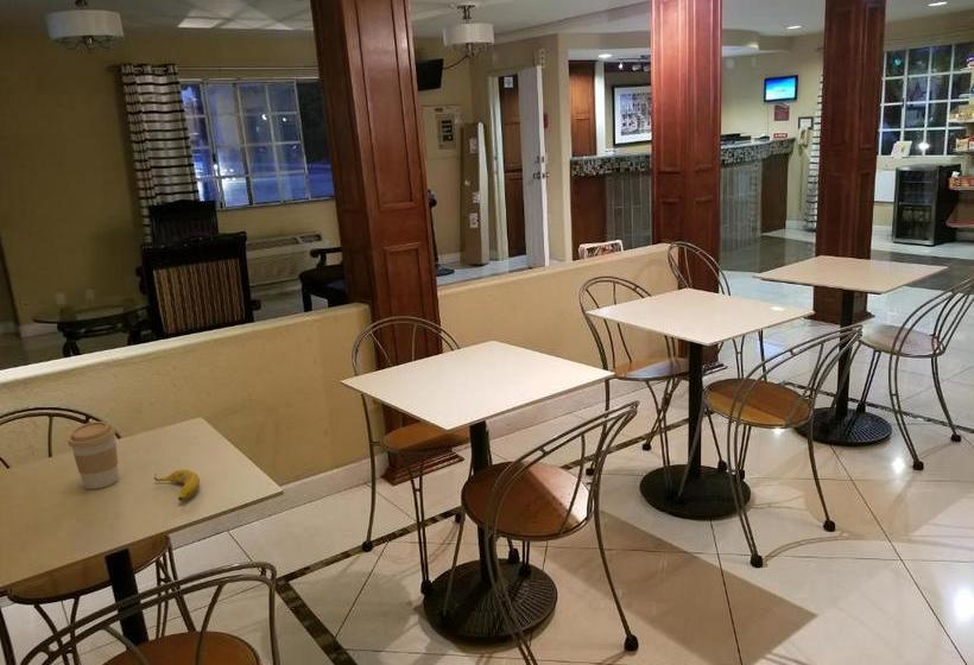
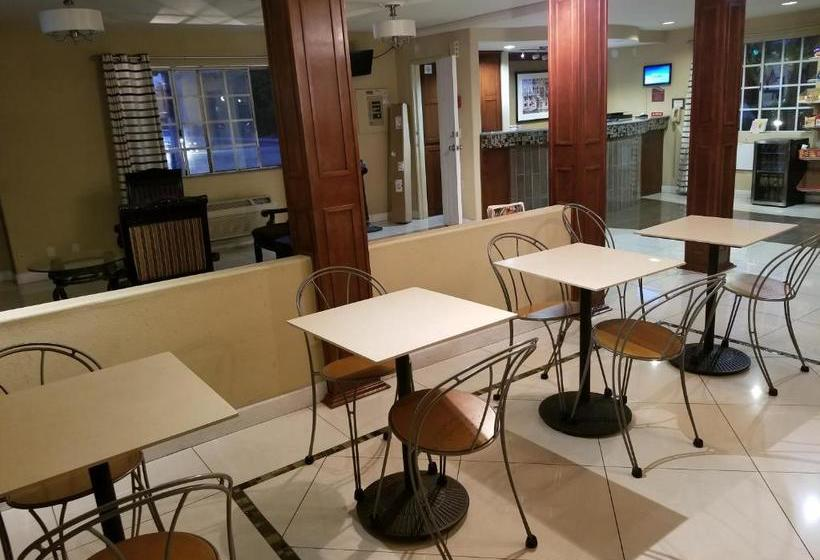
- banana (176, 481)
- coffee cup (95, 454)
